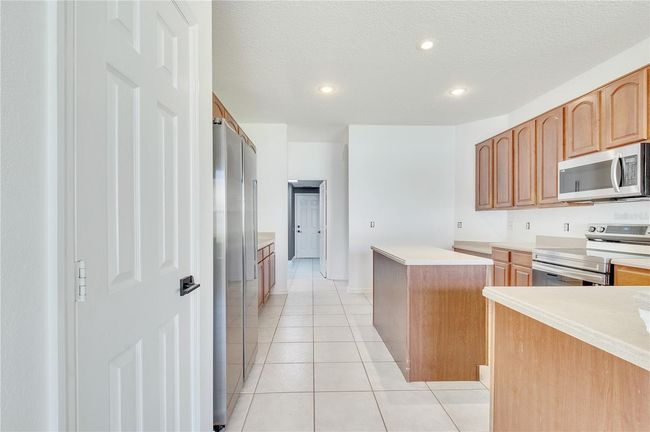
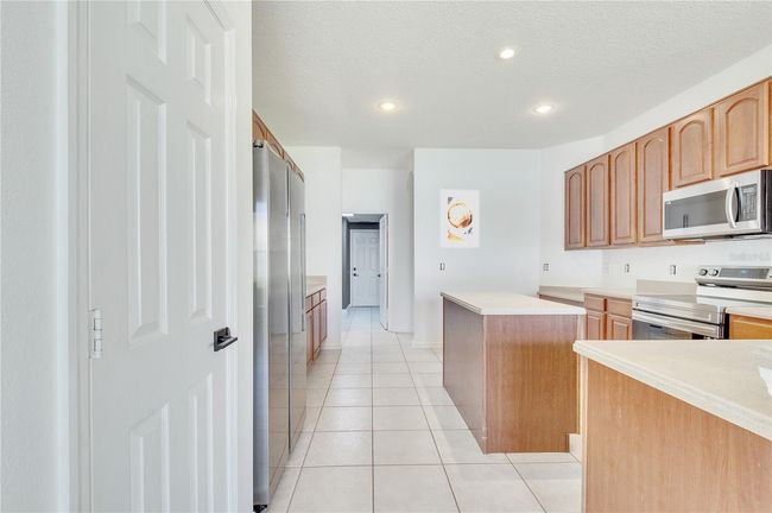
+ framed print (460, 218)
